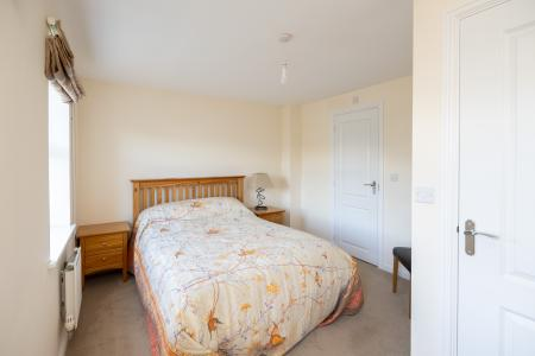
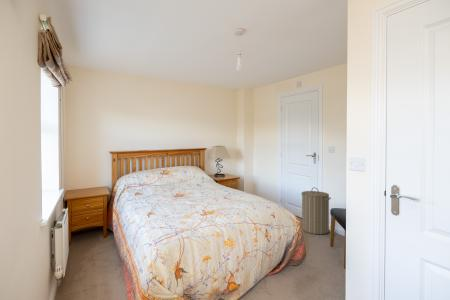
+ laundry hamper (315, 208)
